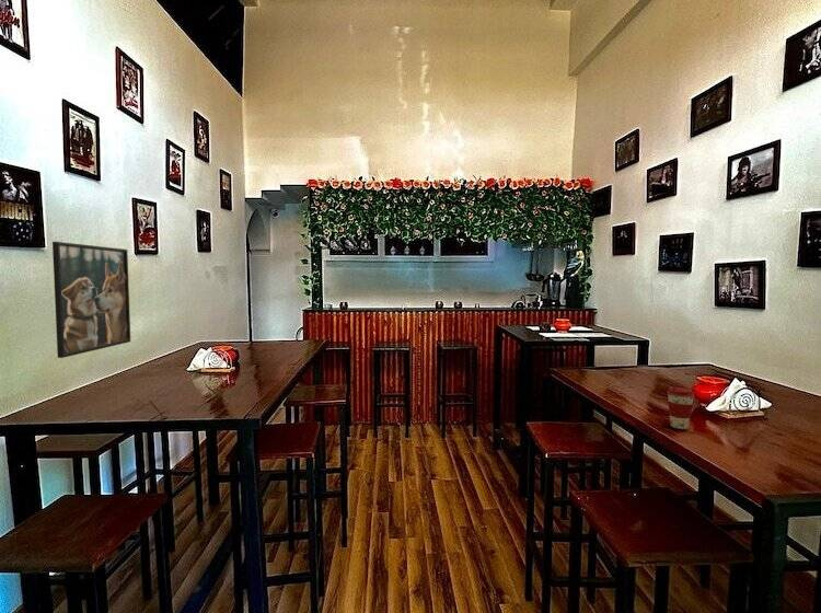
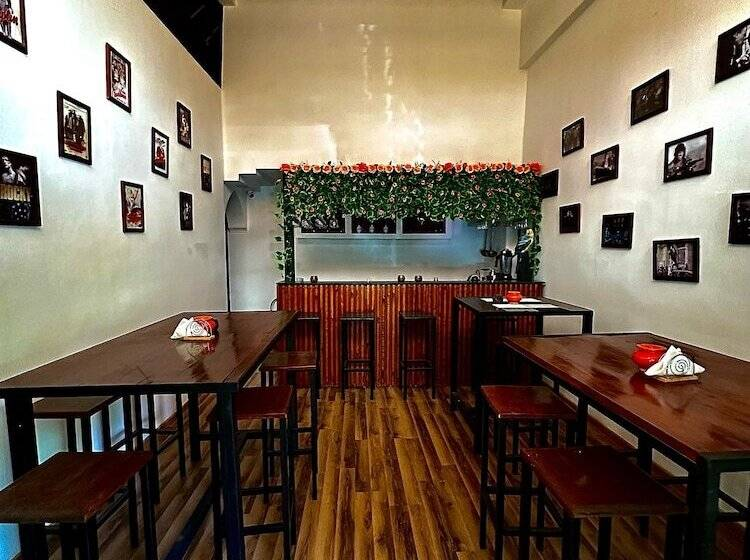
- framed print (96, 298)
- coffee cup (680, 407)
